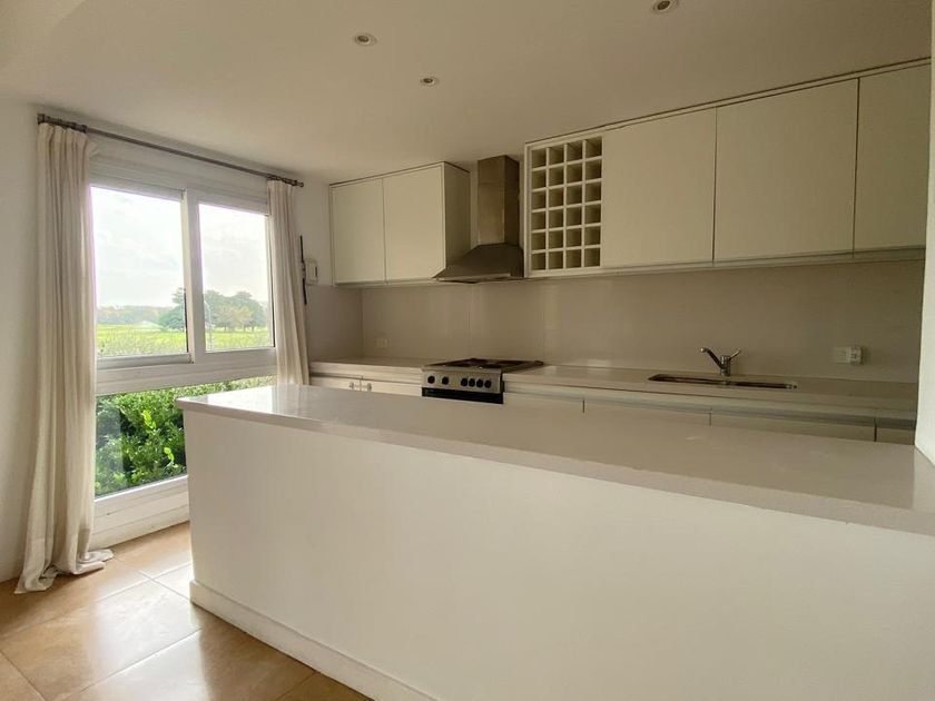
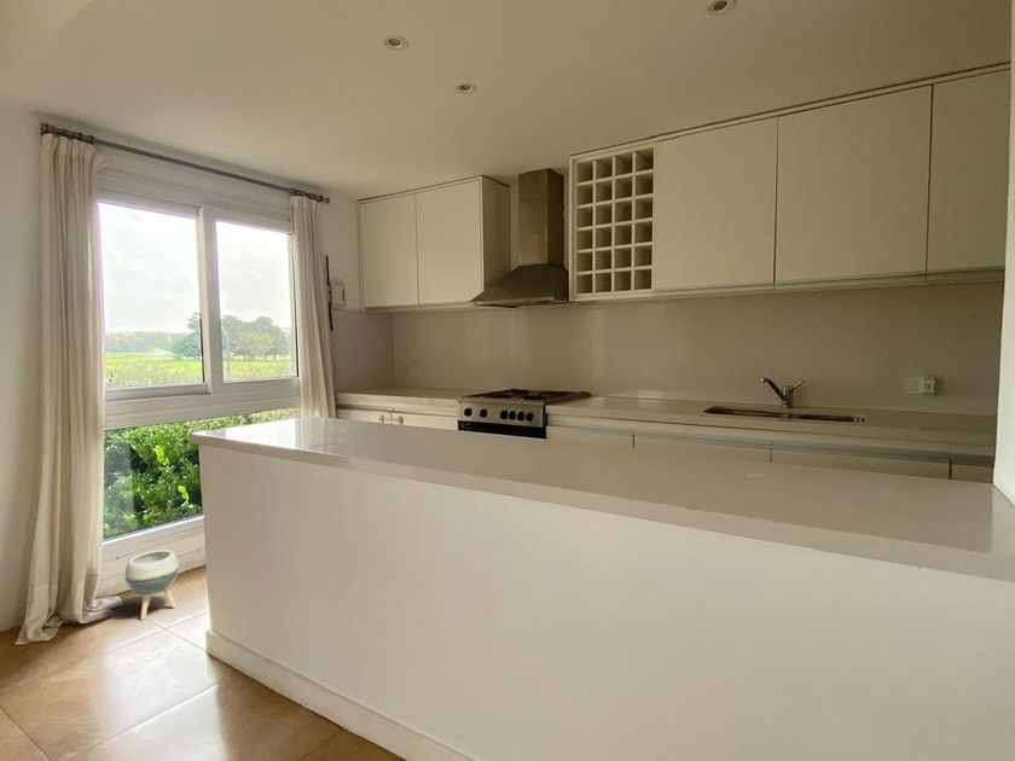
+ planter (152, 583)
